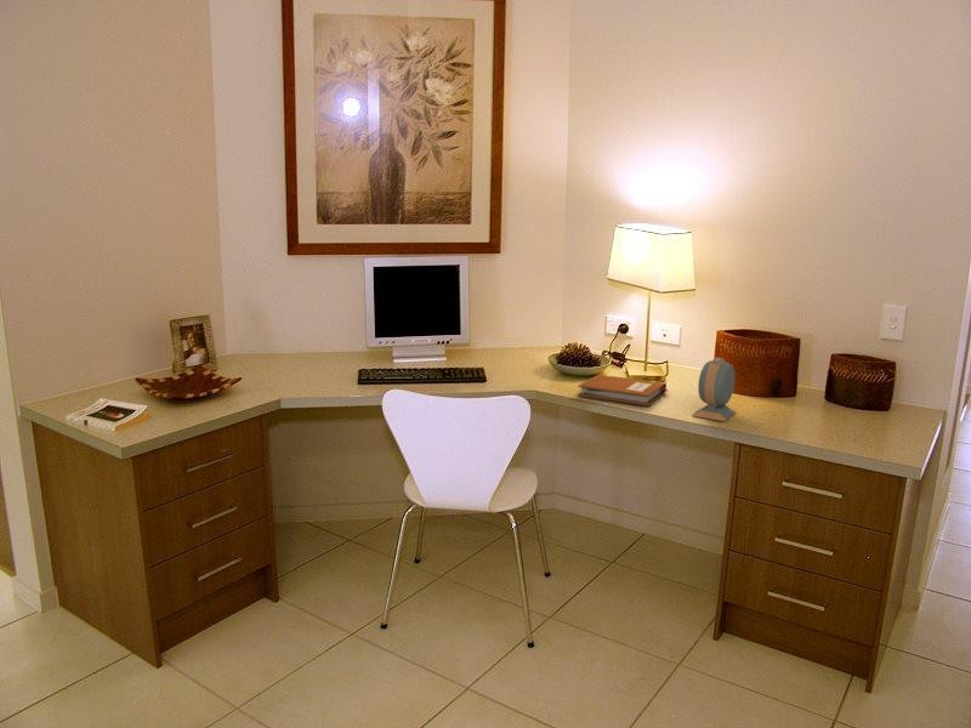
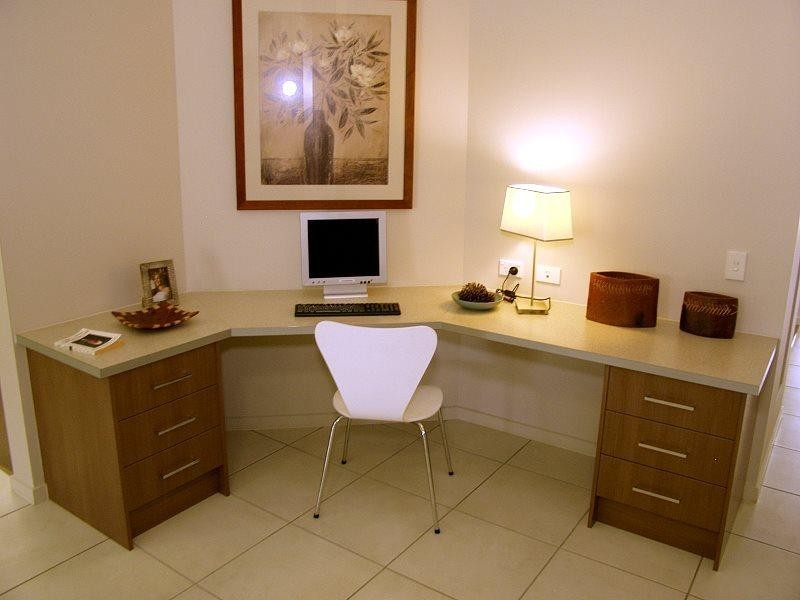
- alarm clock (716, 386)
- notebook (624, 388)
